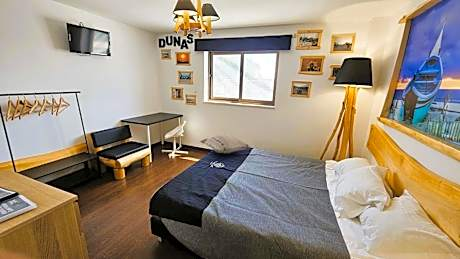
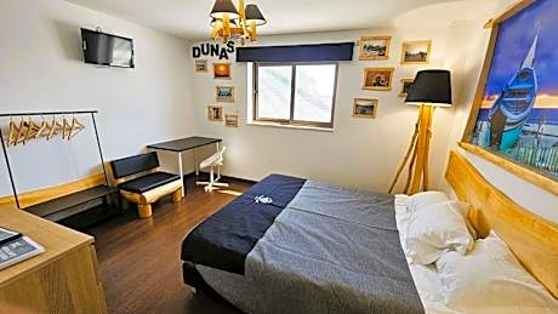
- decorative pillow (224, 143)
